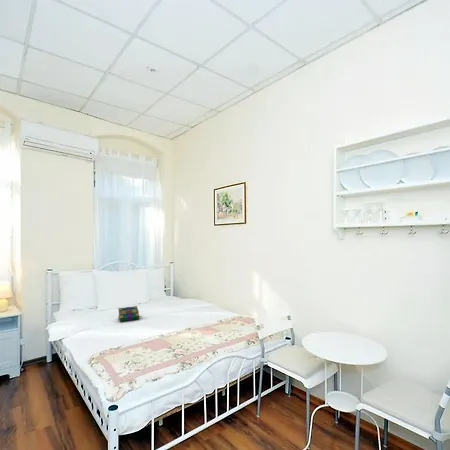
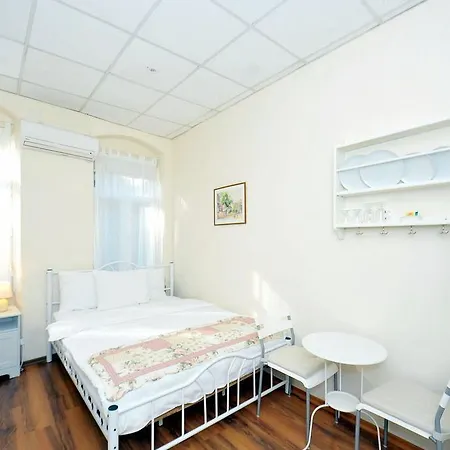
- book (130, 313)
